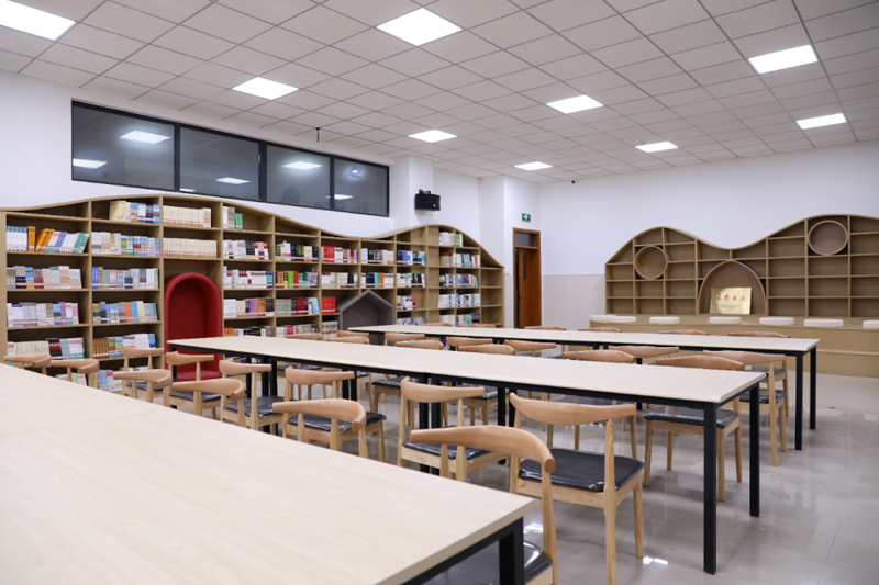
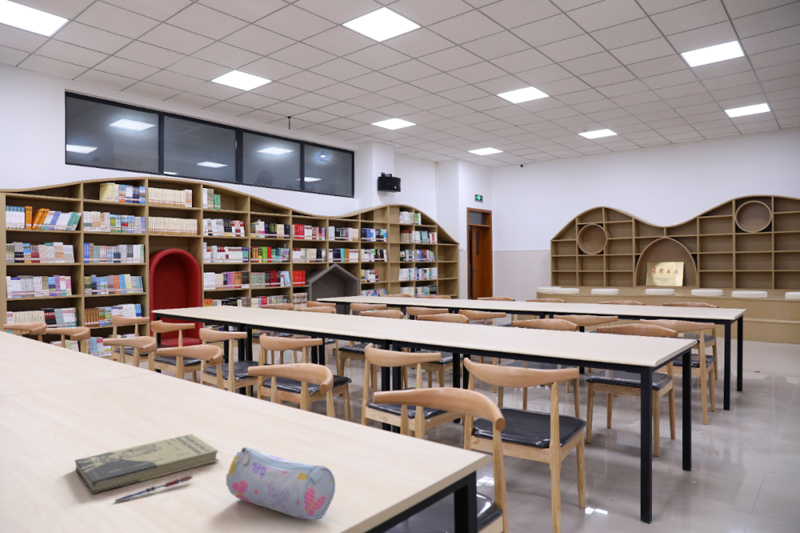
+ pencil case (280, 480)
+ pen (155, 487)
+ book (148, 459)
